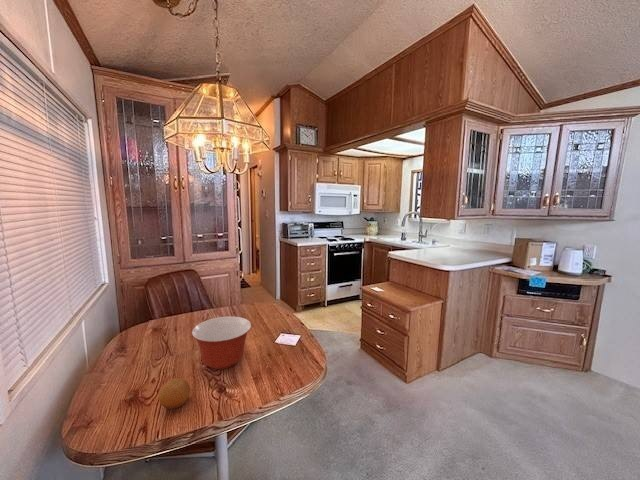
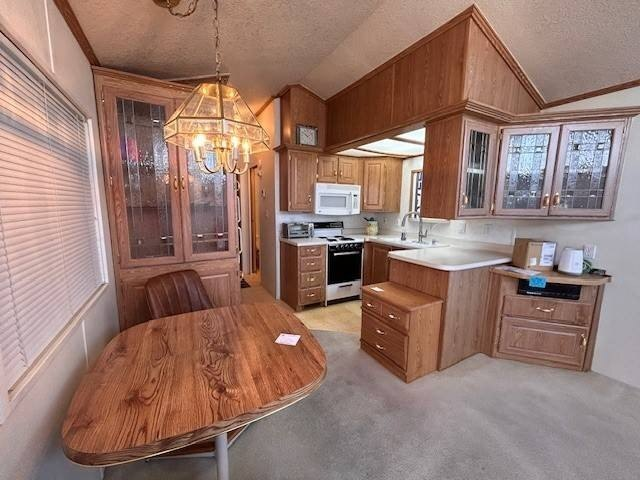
- fruit (174, 393)
- mixing bowl (223, 344)
